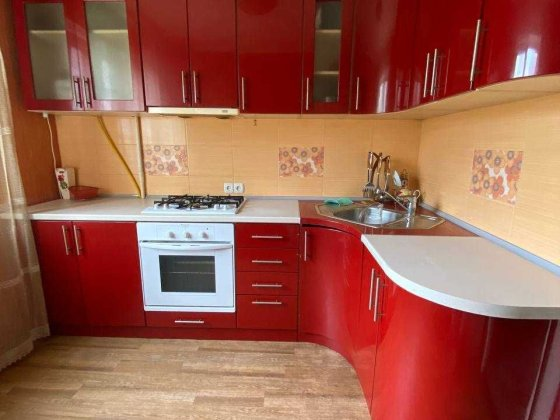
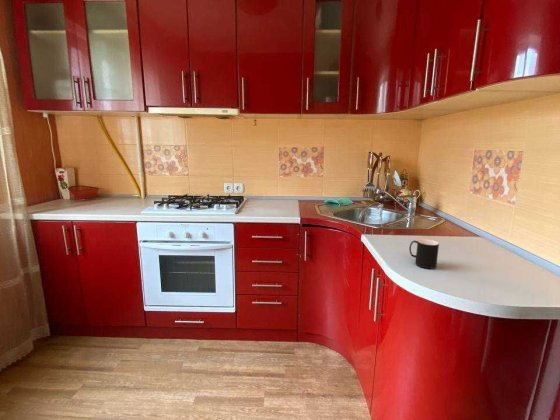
+ cup (422, 252)
